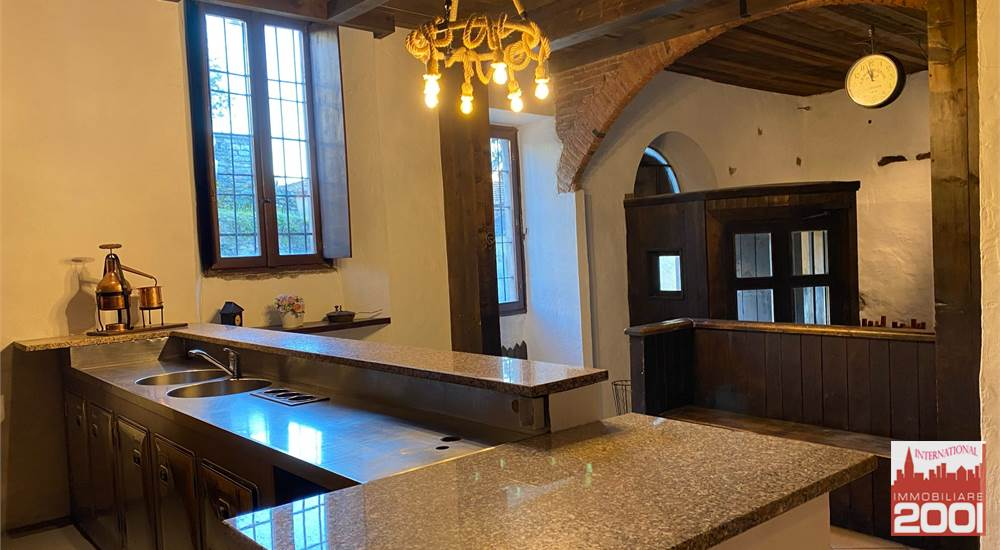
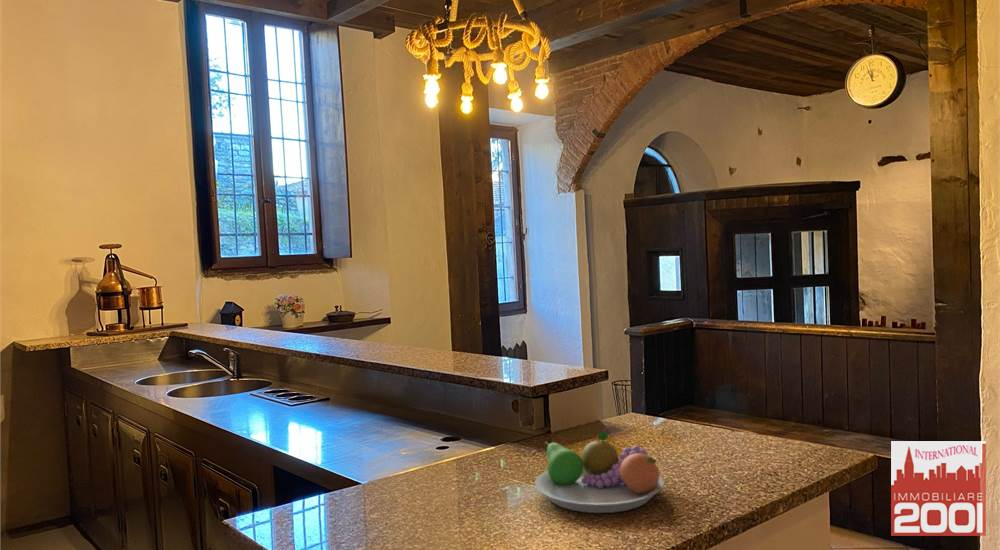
+ fruit bowl (595, 467)
